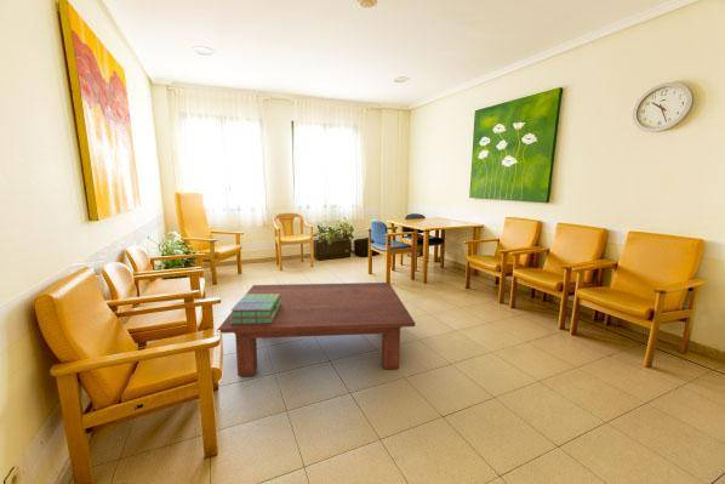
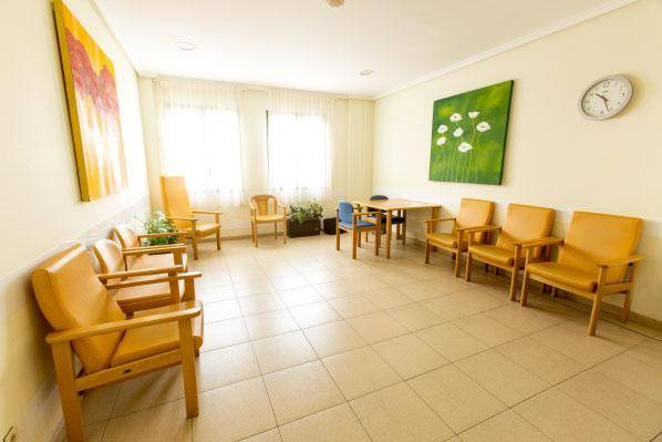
- stack of books (257, 307)
- coffee table (321, 323)
